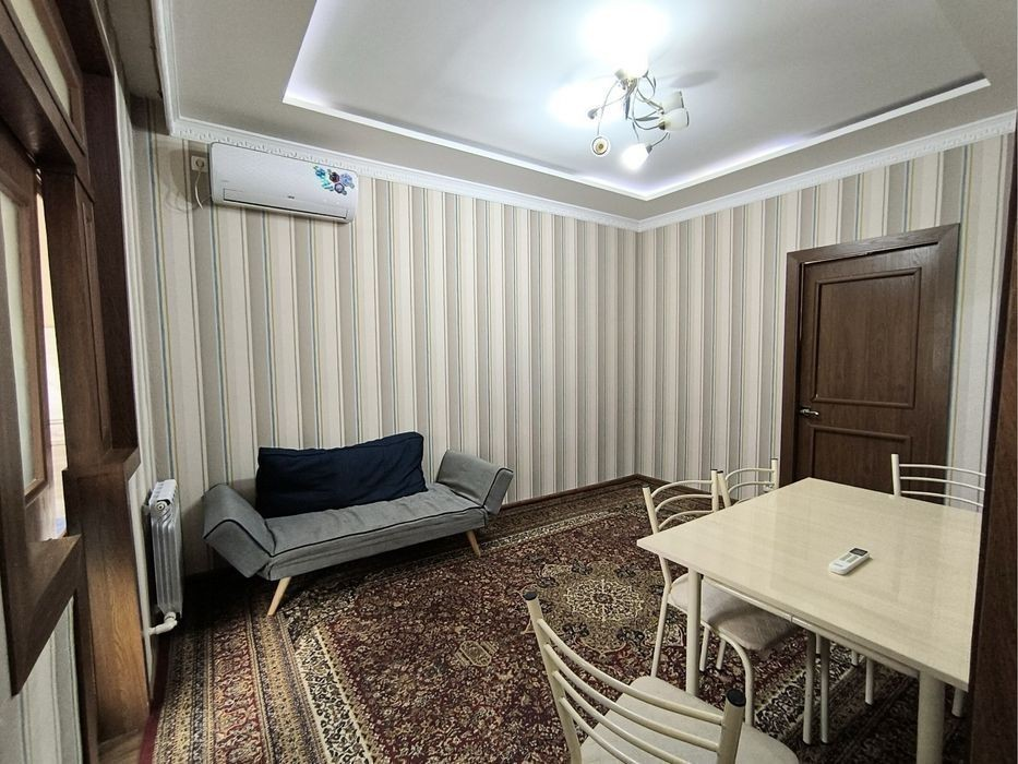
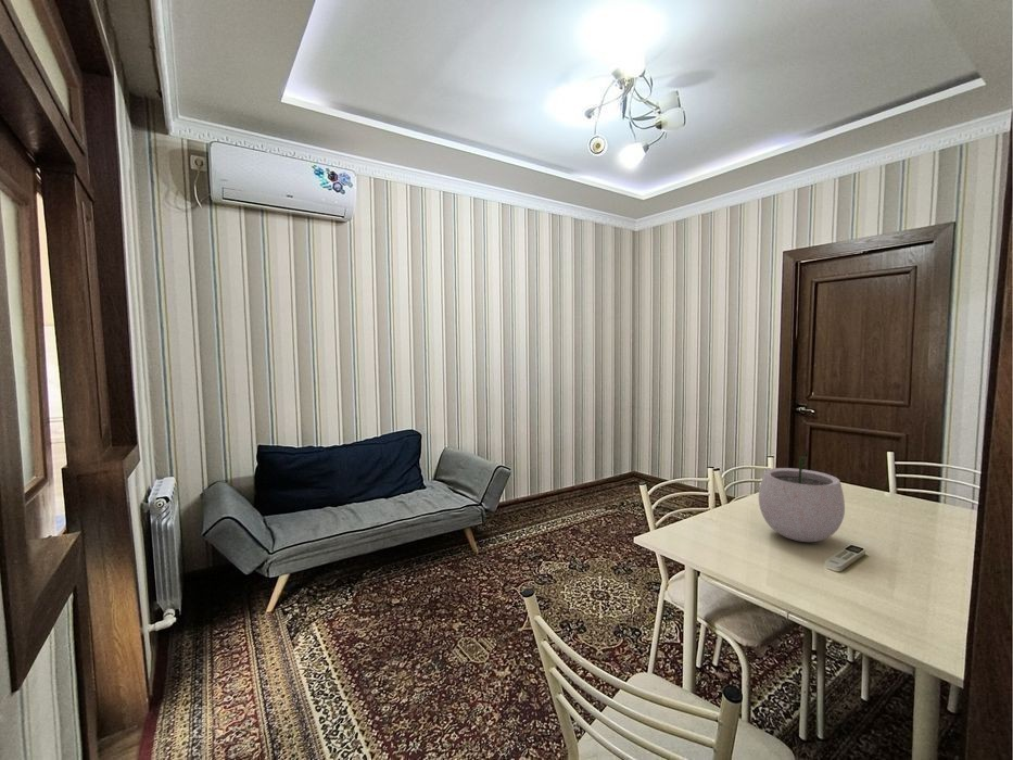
+ plant pot (800, 493)
